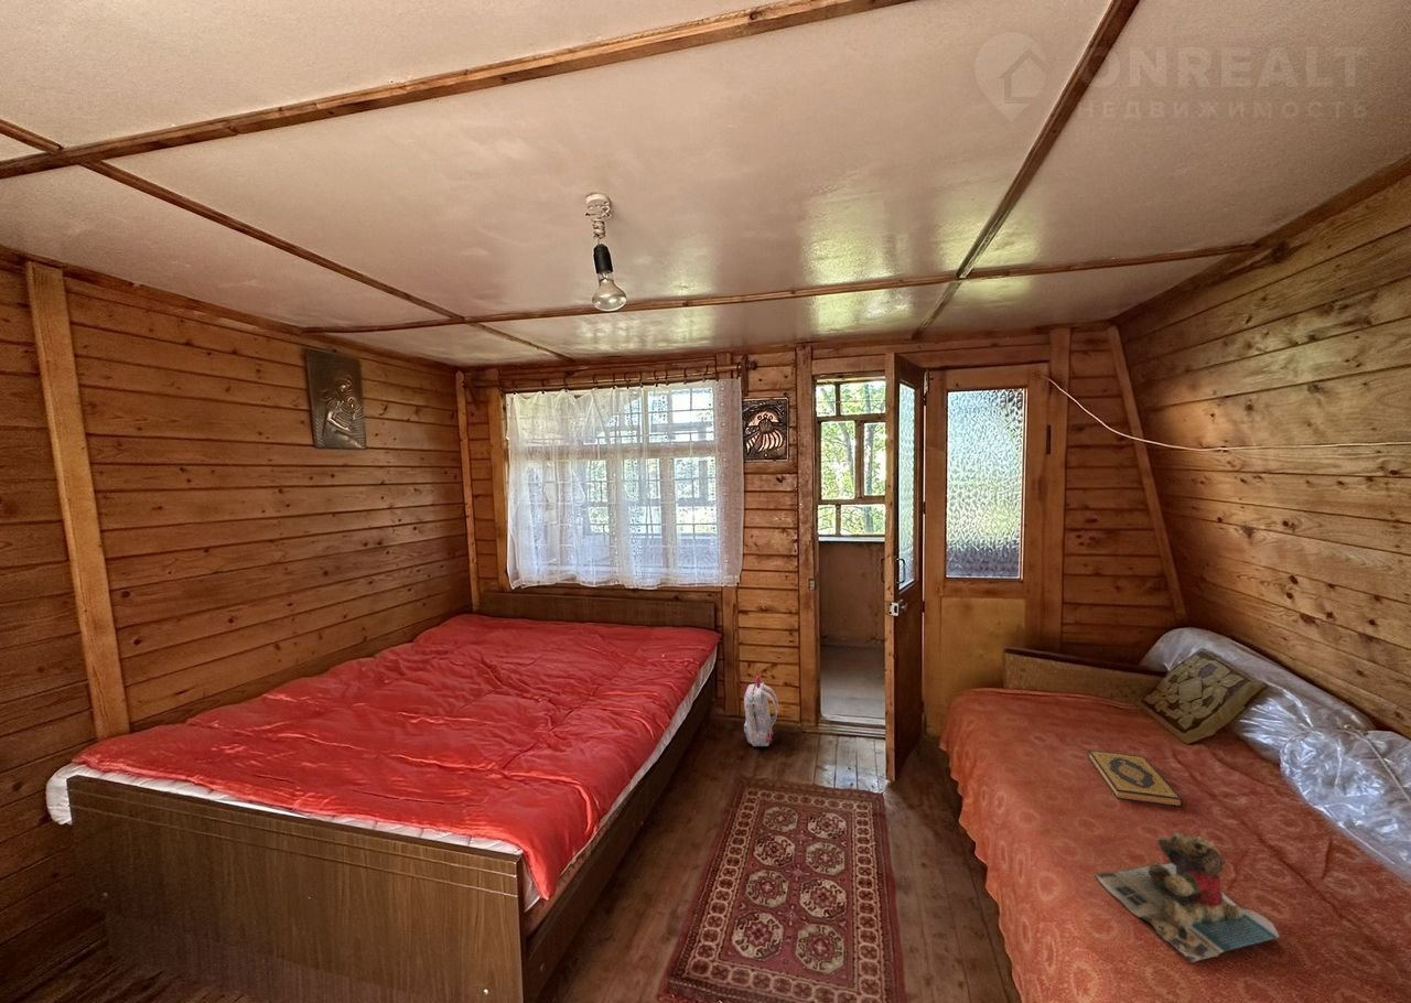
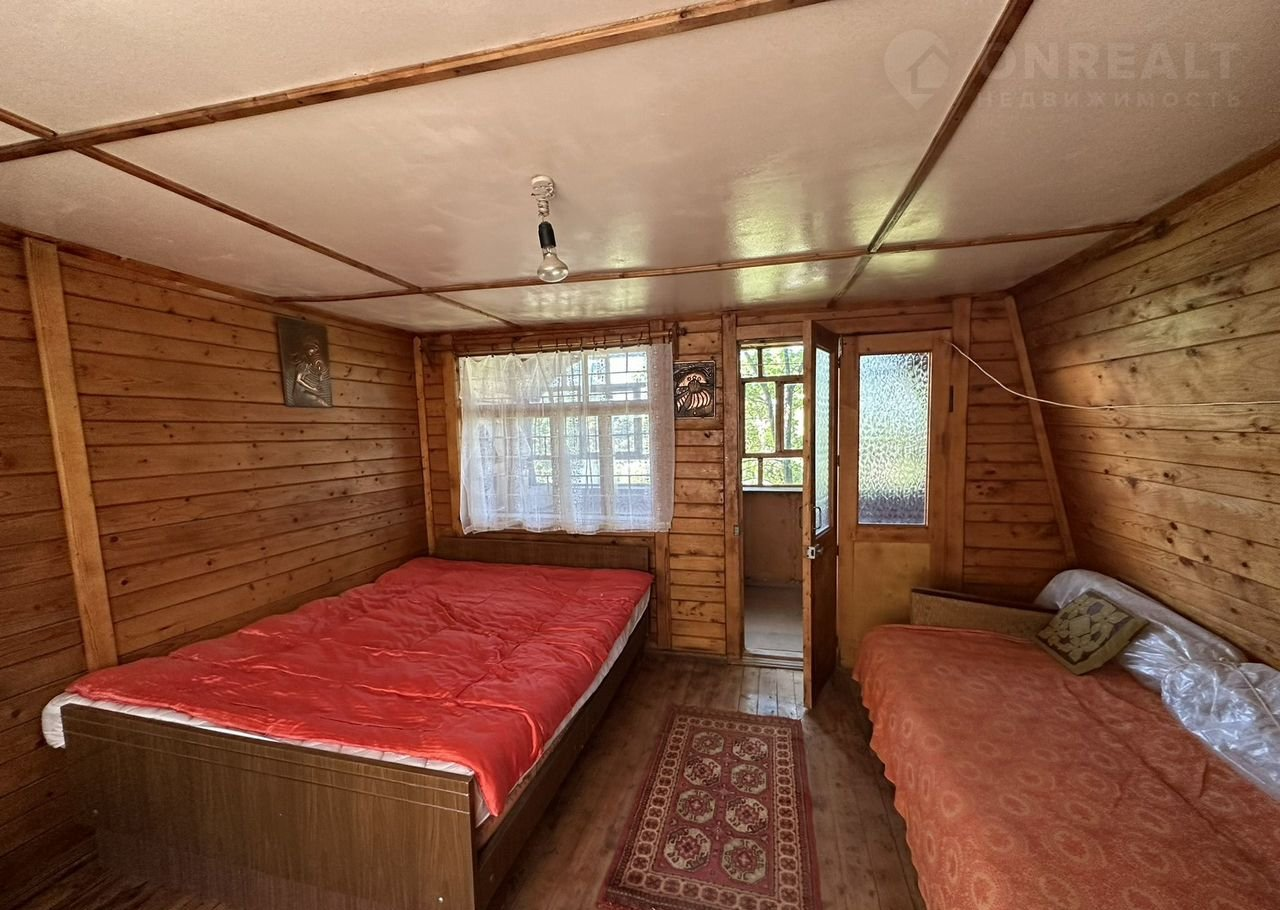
- backpack (761, 708)
- teddy bear (1178, 874)
- hardback book (1131, 776)
